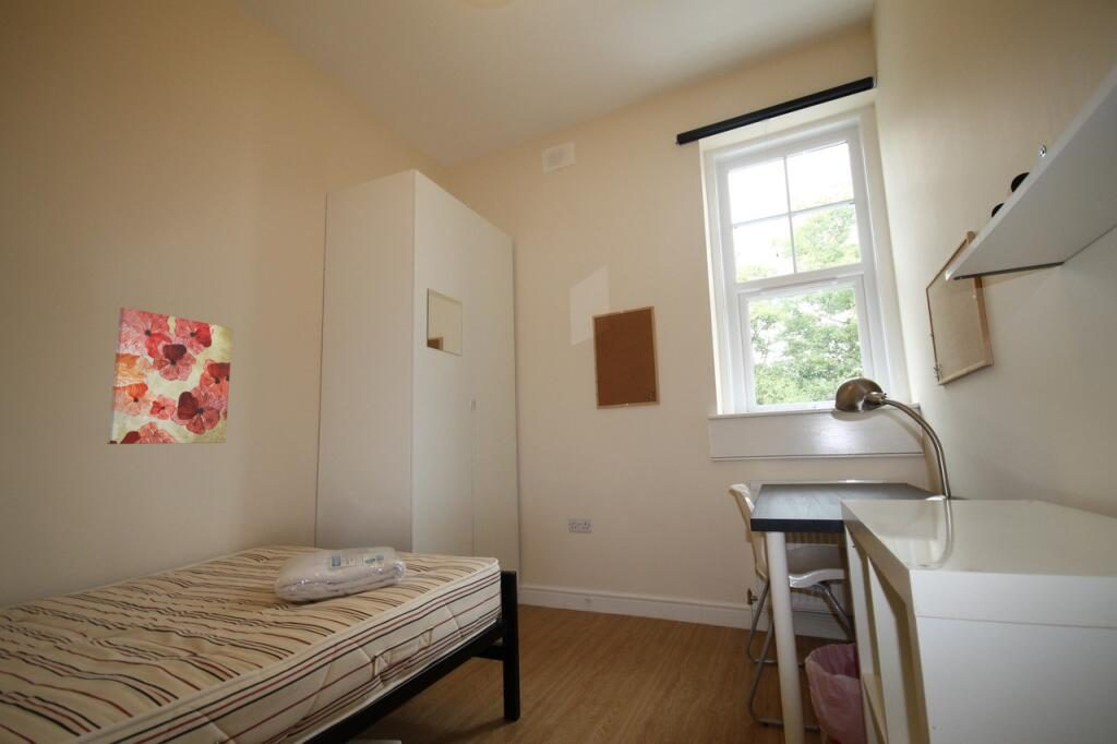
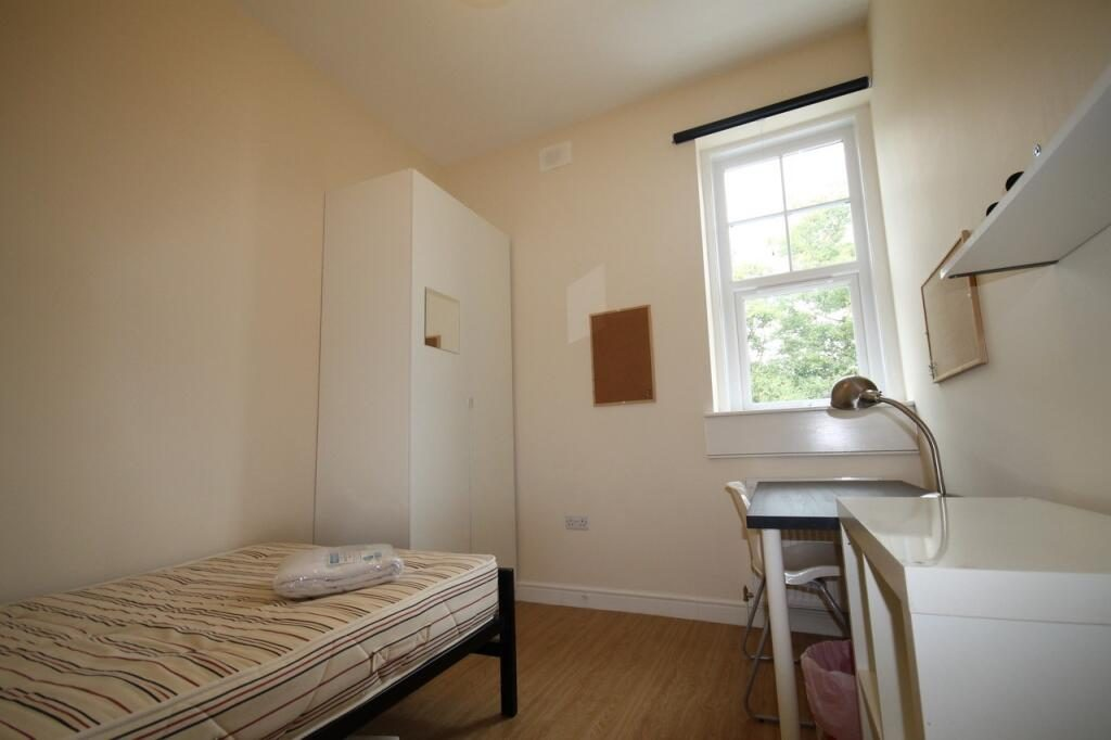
- wall art (176, 380)
